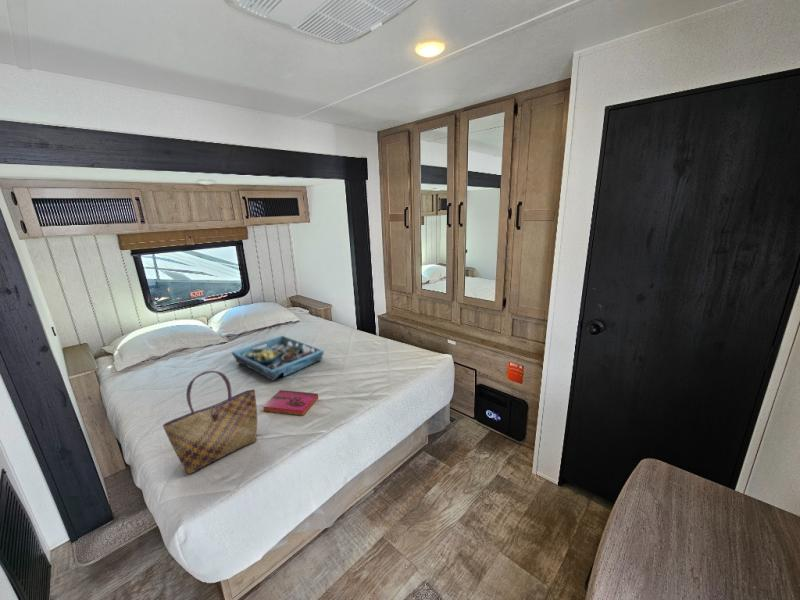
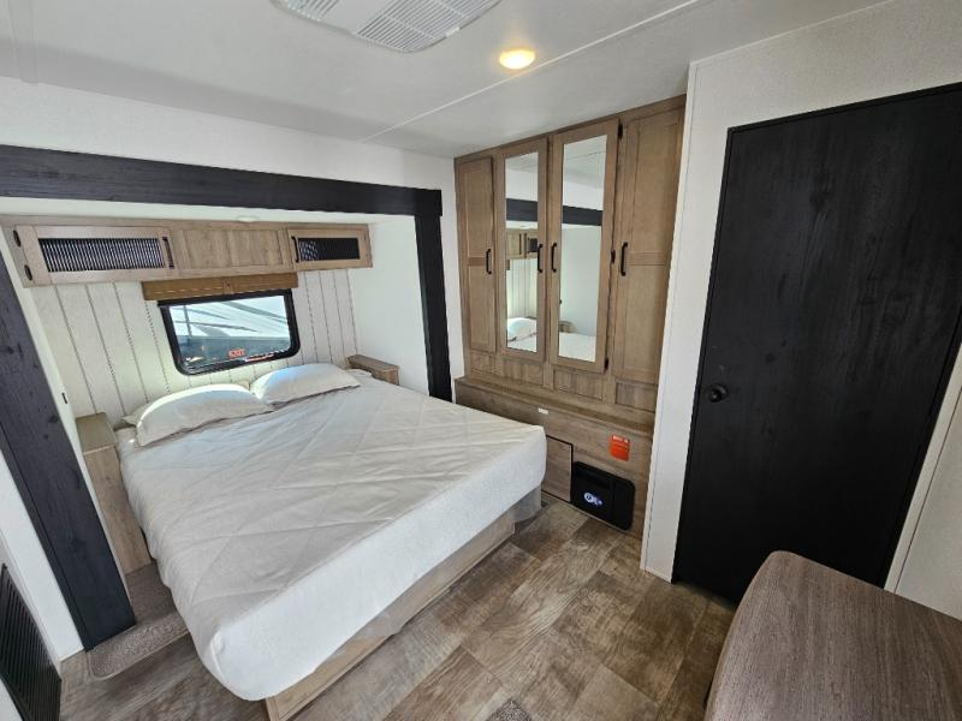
- serving tray (277, 355)
- hardback book (291, 402)
- tote bag (214, 414)
